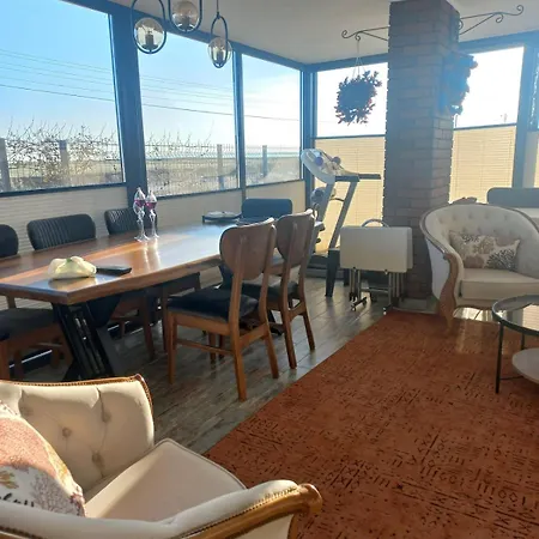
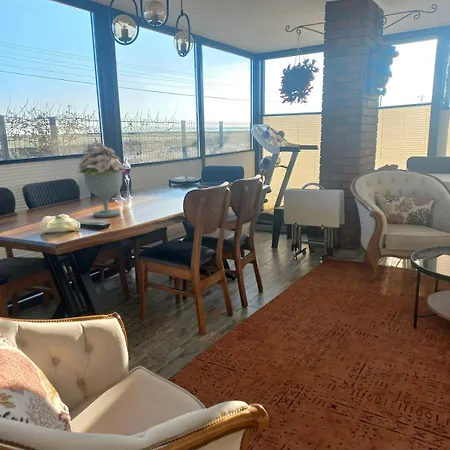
+ bouquet (102, 179)
